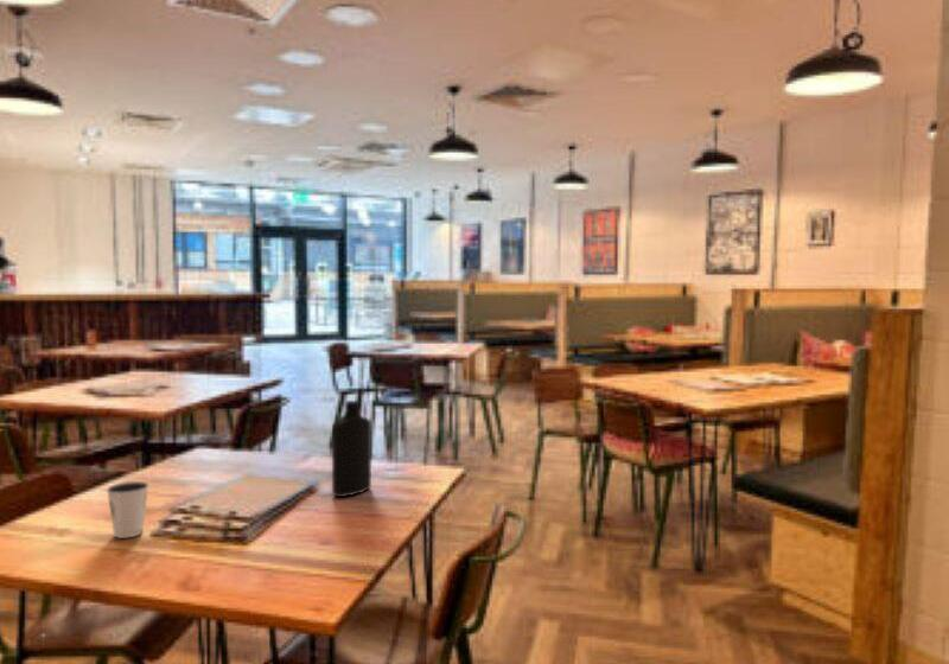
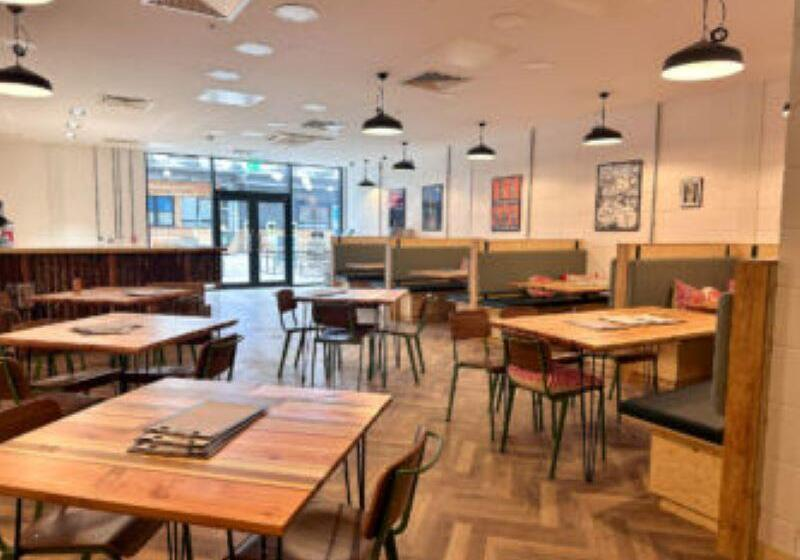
- bottle (351, 447)
- dixie cup (128, 510)
